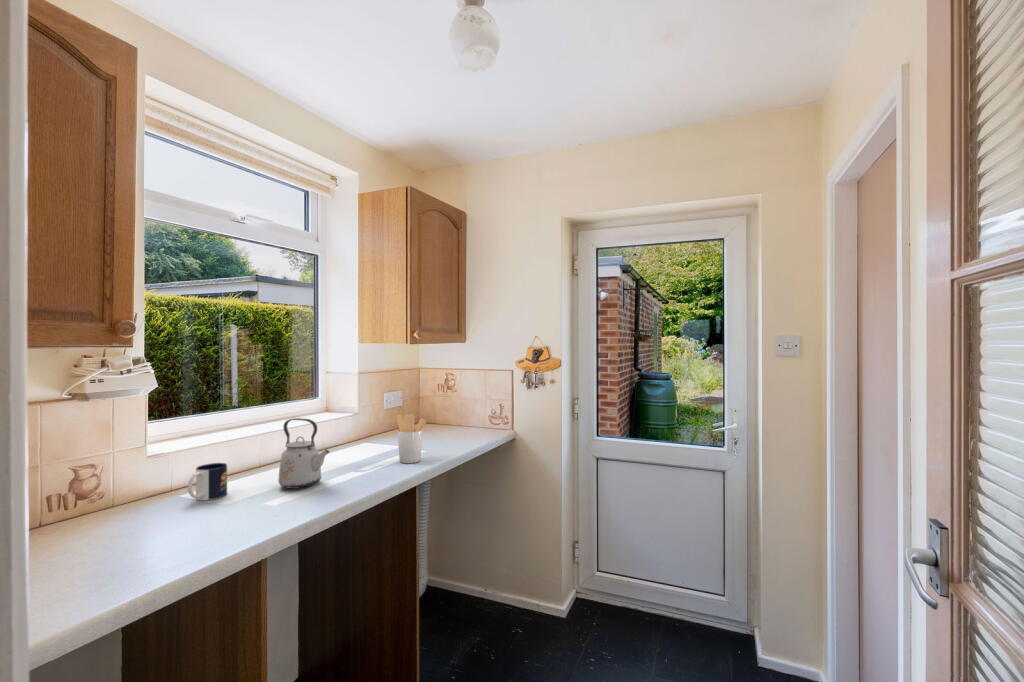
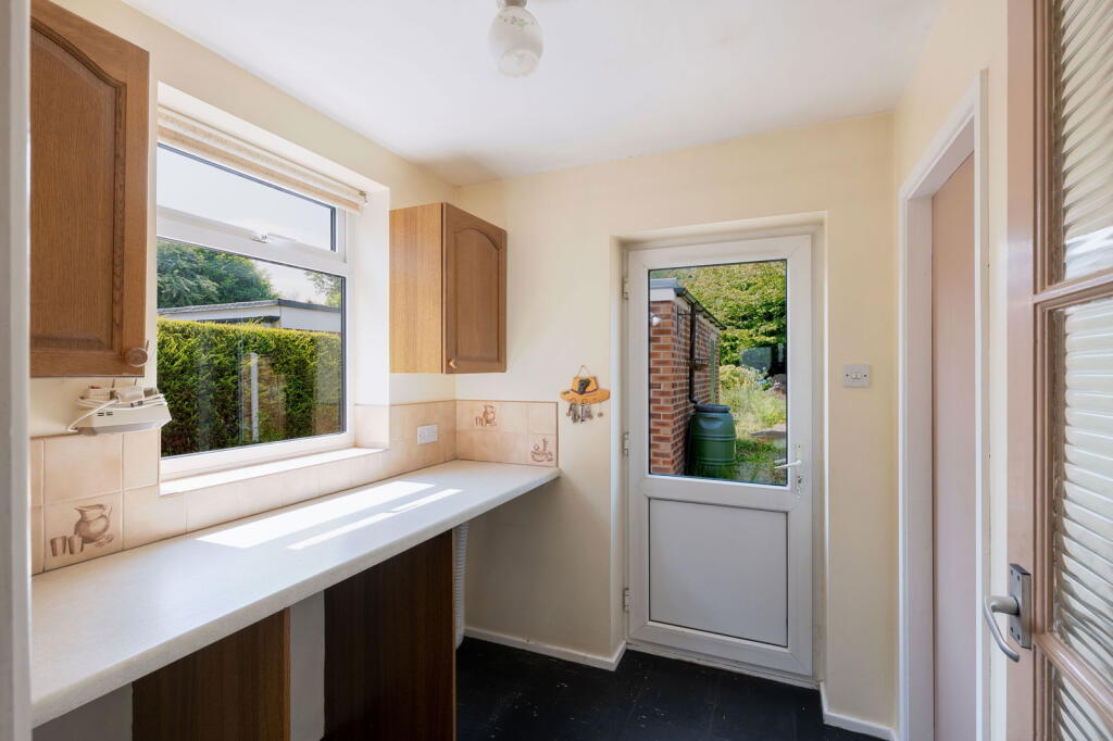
- mug (206, 482)
- utensil holder (408, 436)
- kettle (306, 452)
